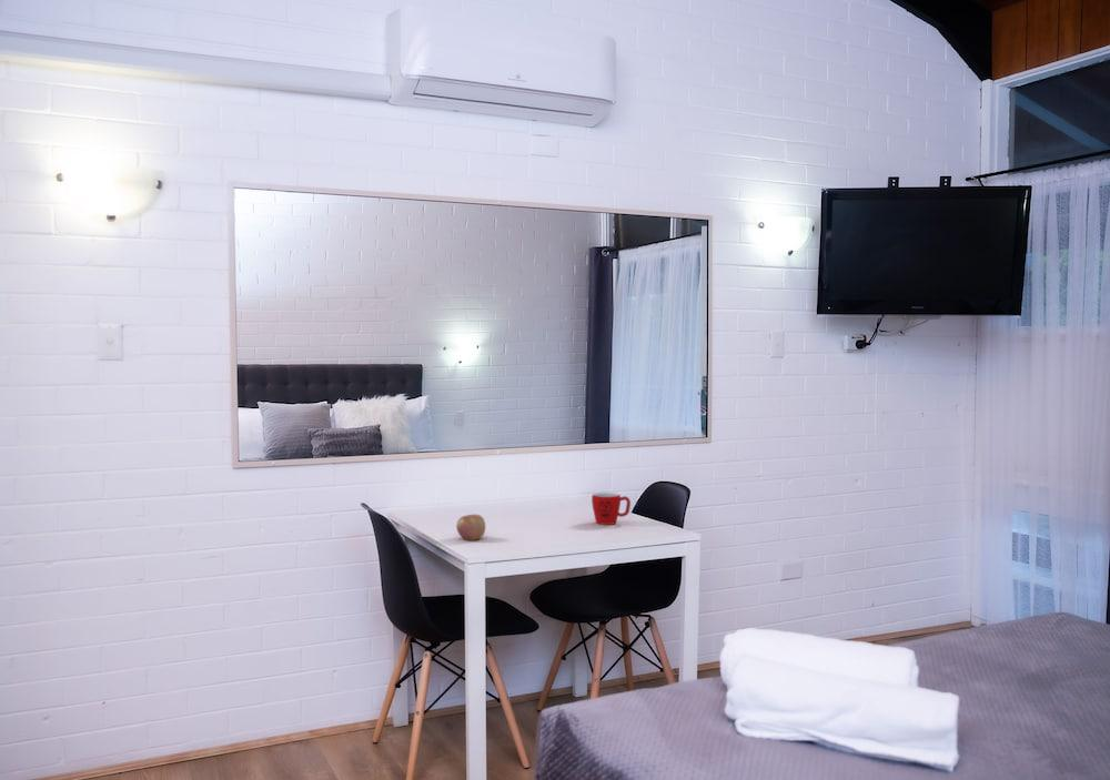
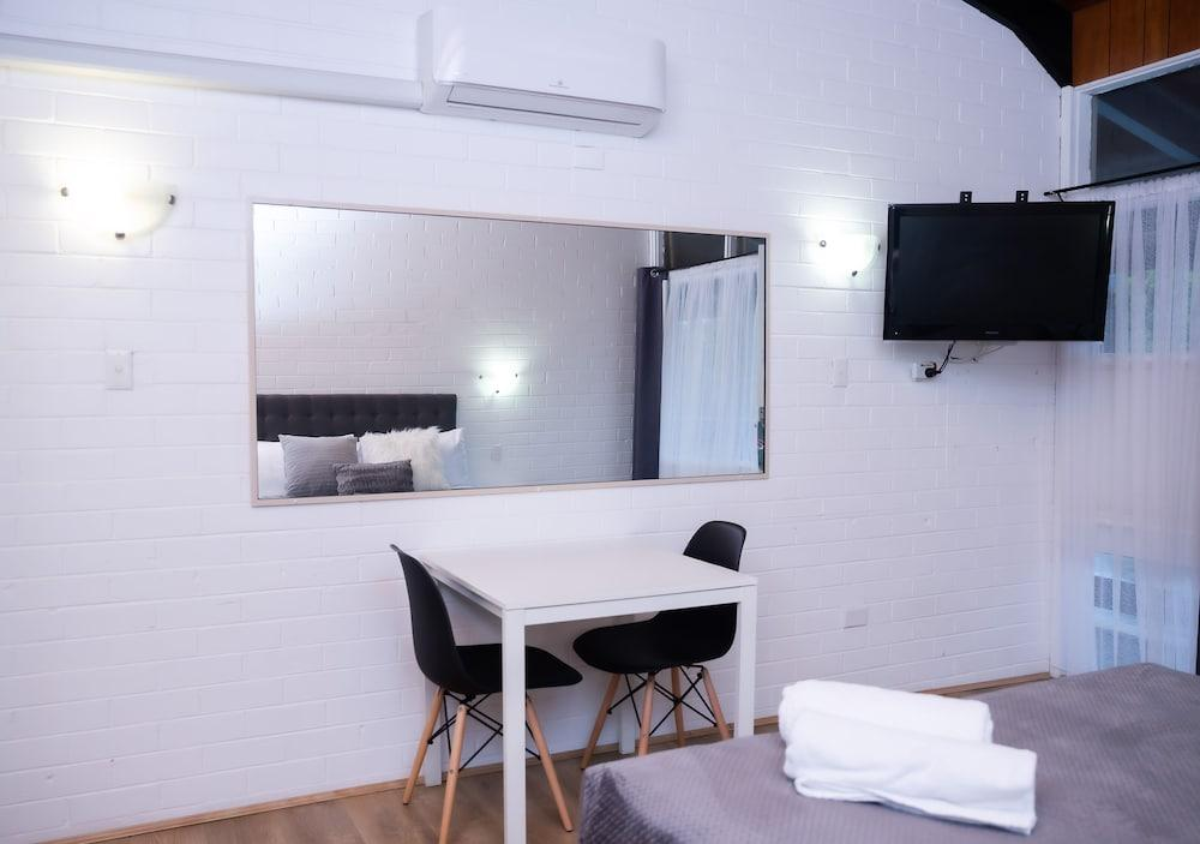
- apple (471, 527)
- mug (610, 508)
